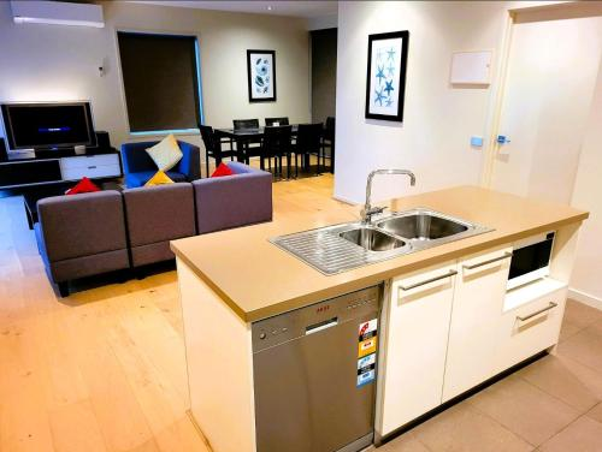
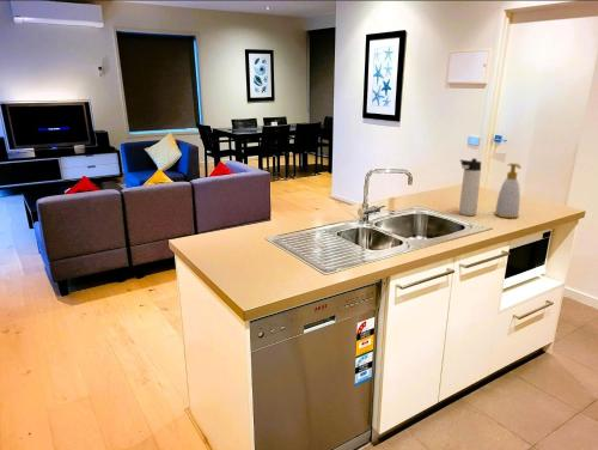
+ thermos bottle (468, 187)
+ soap bottle (509, 189)
